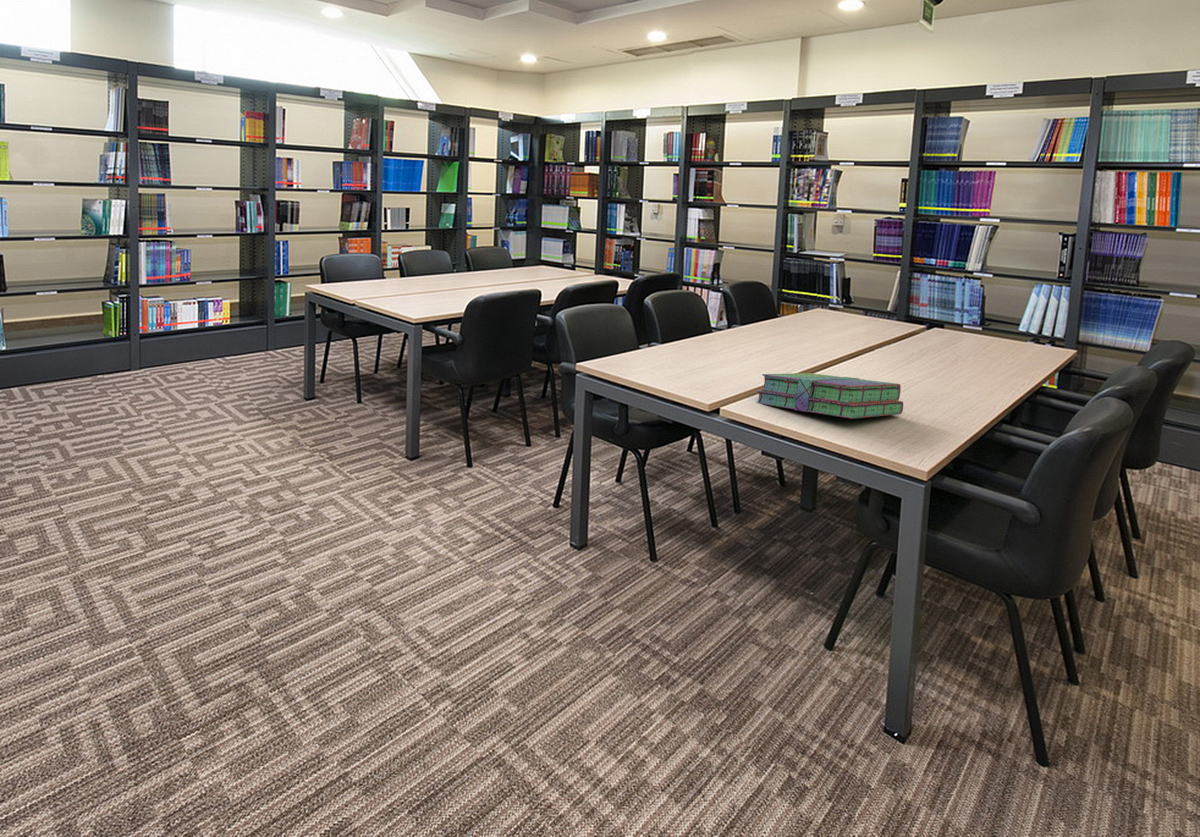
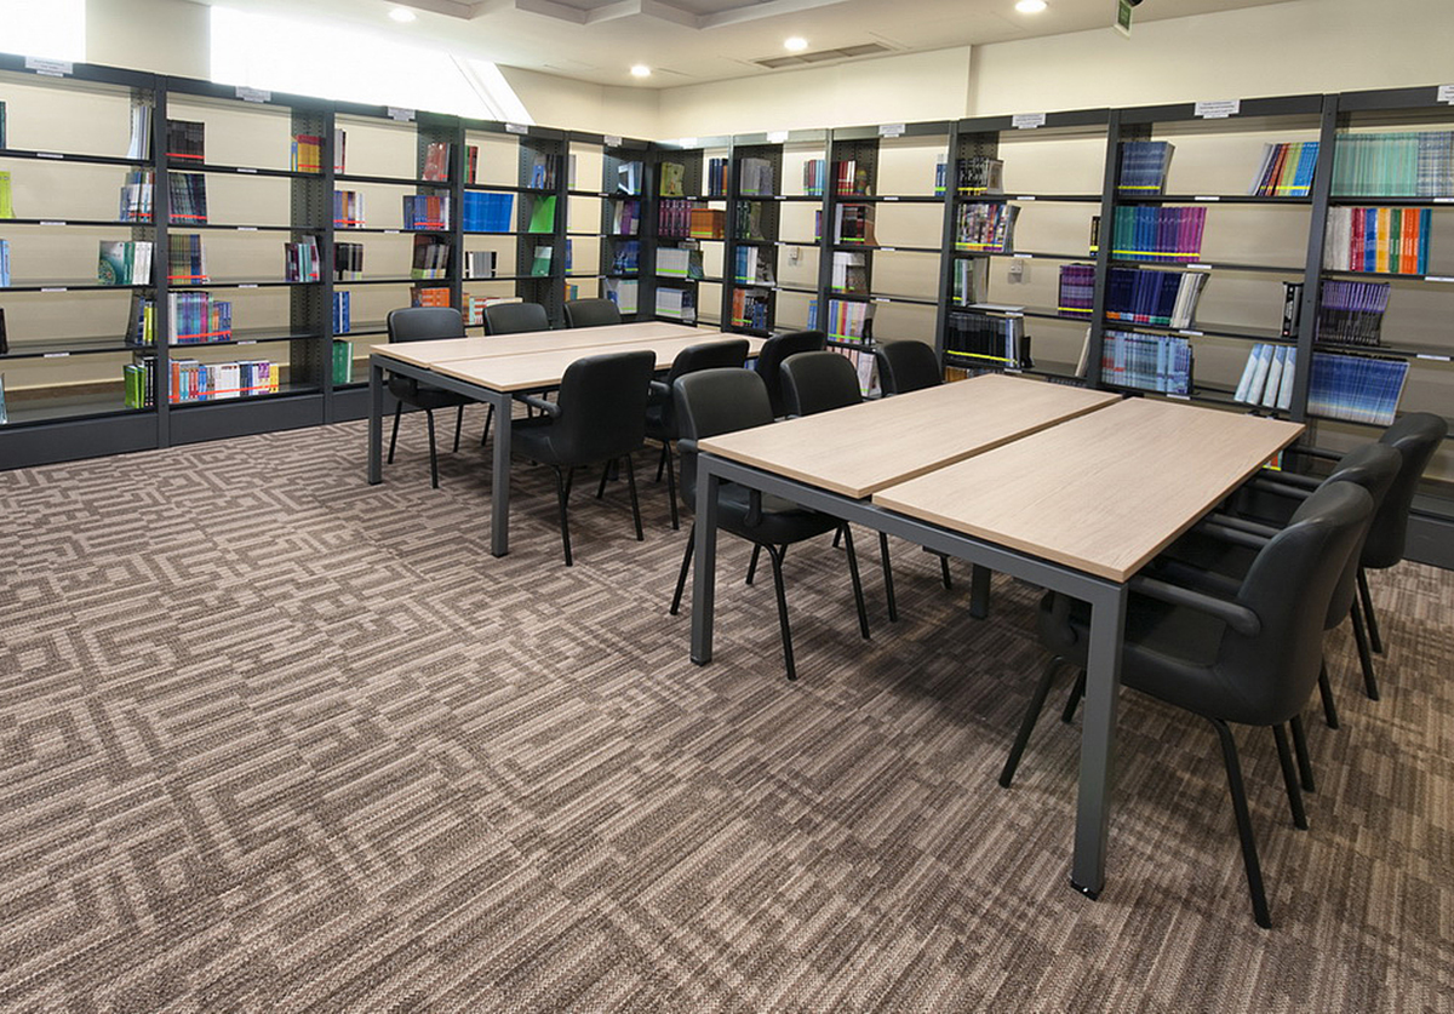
- stack of books (828, 393)
